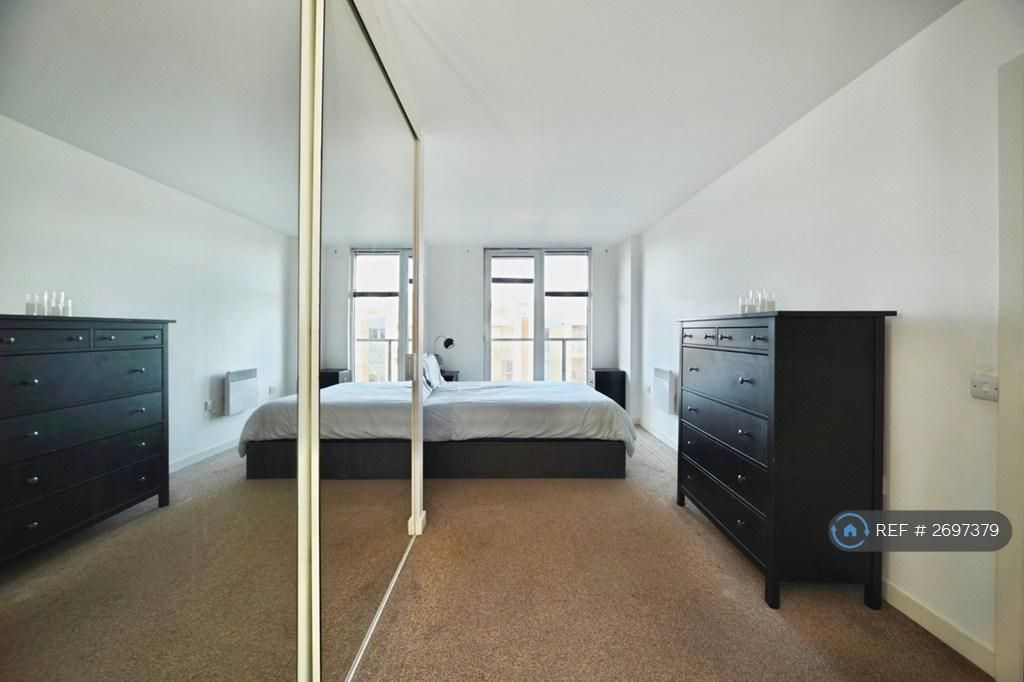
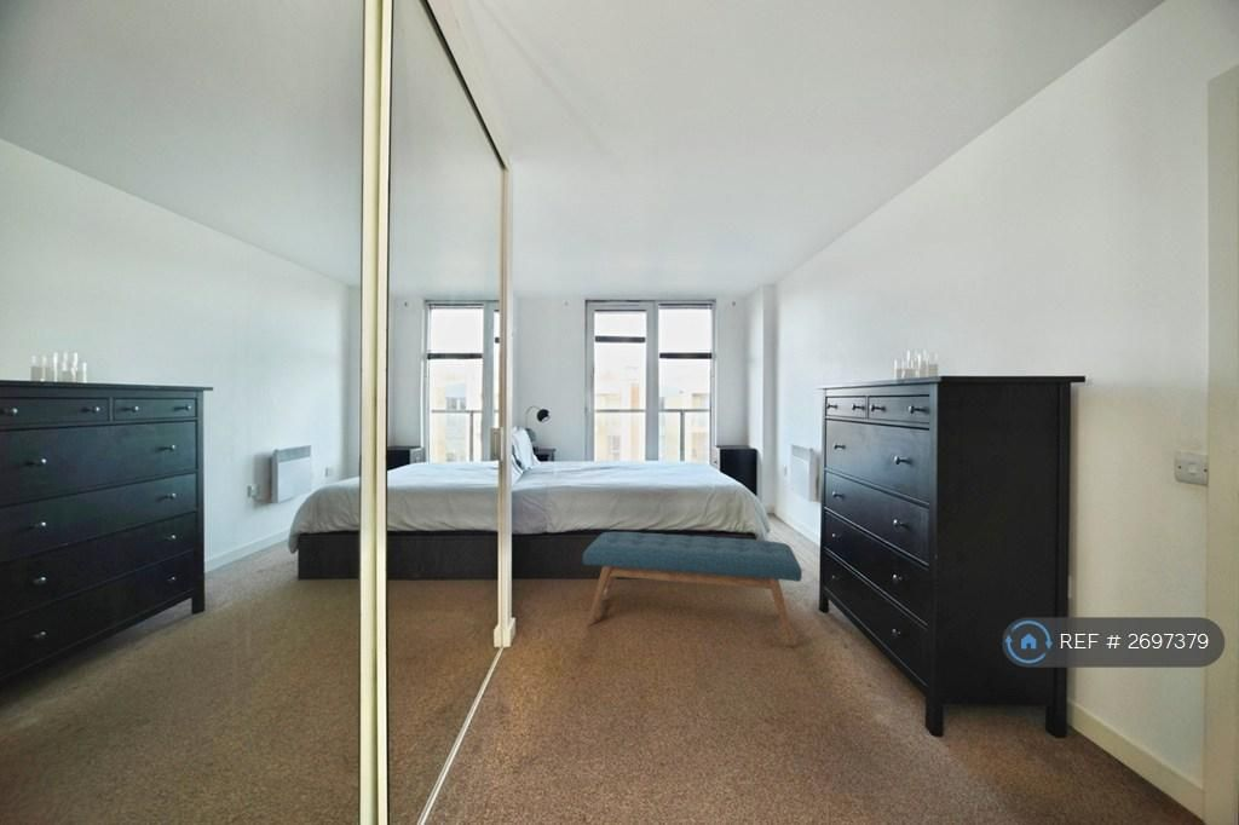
+ bench (688, 581)
